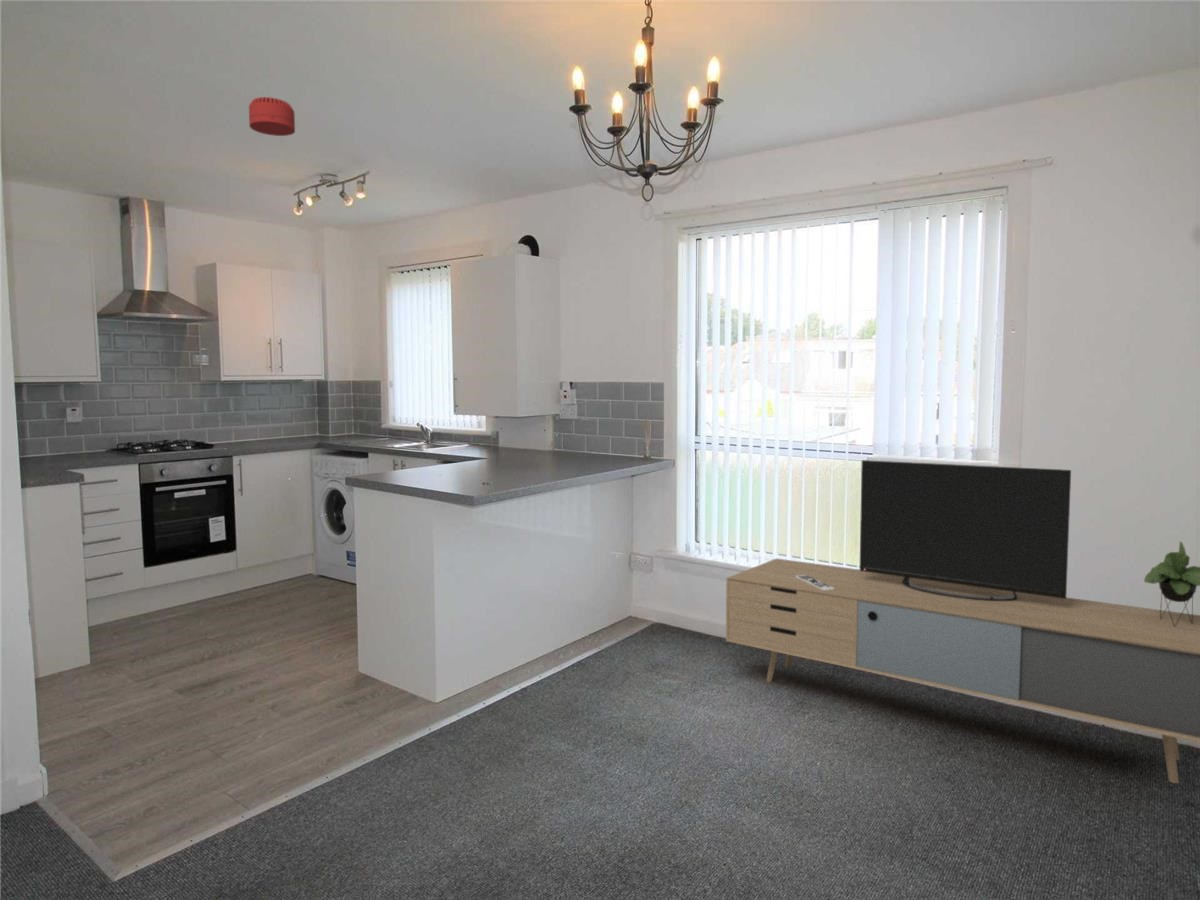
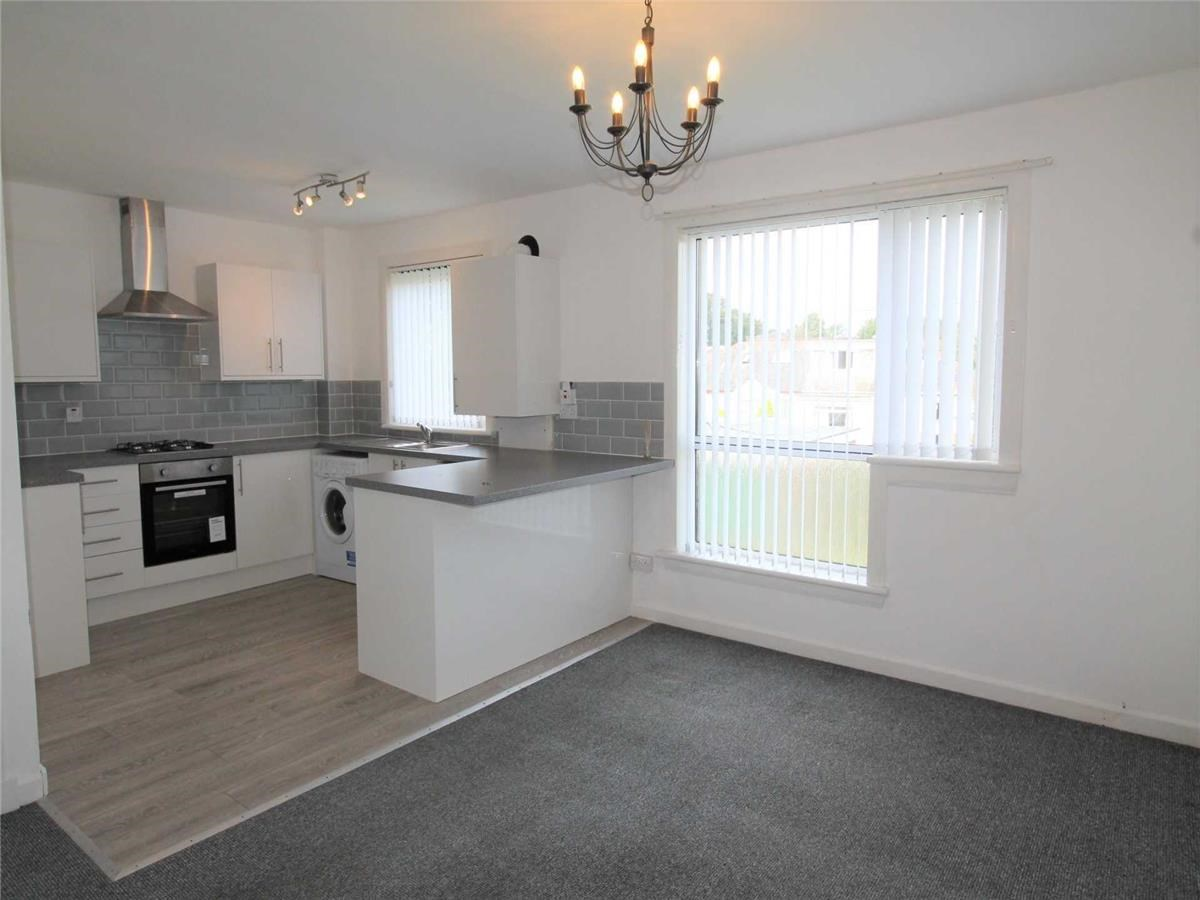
- media console (952, 591)
- smoke detector (272, 116)
